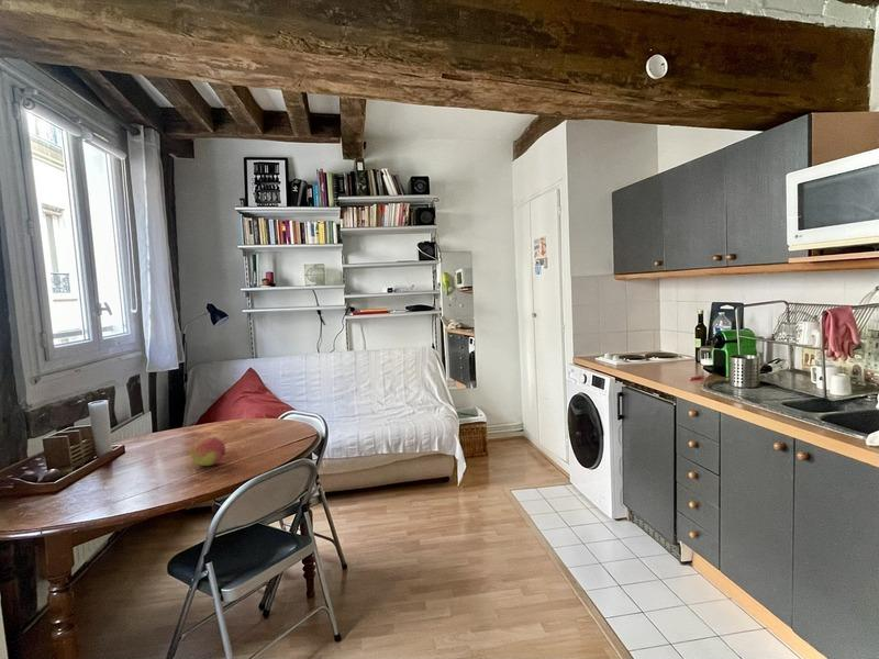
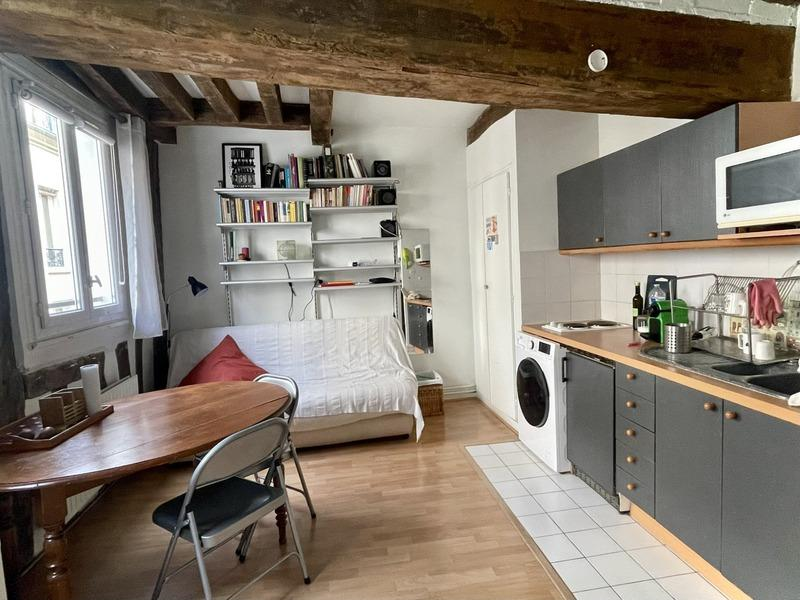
- fruit (208, 451)
